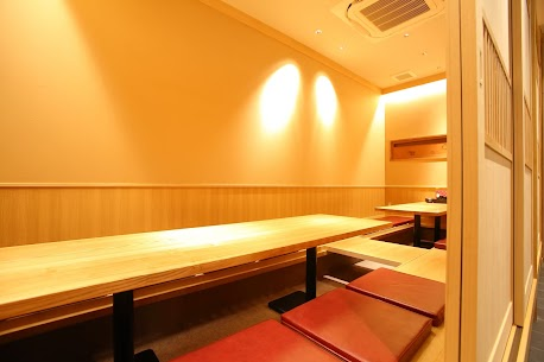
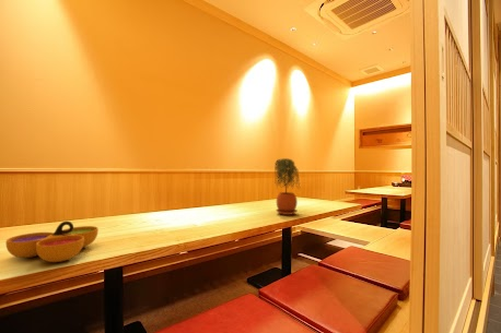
+ potted plant (288, 186)
+ decorative bowl (58, 239)
